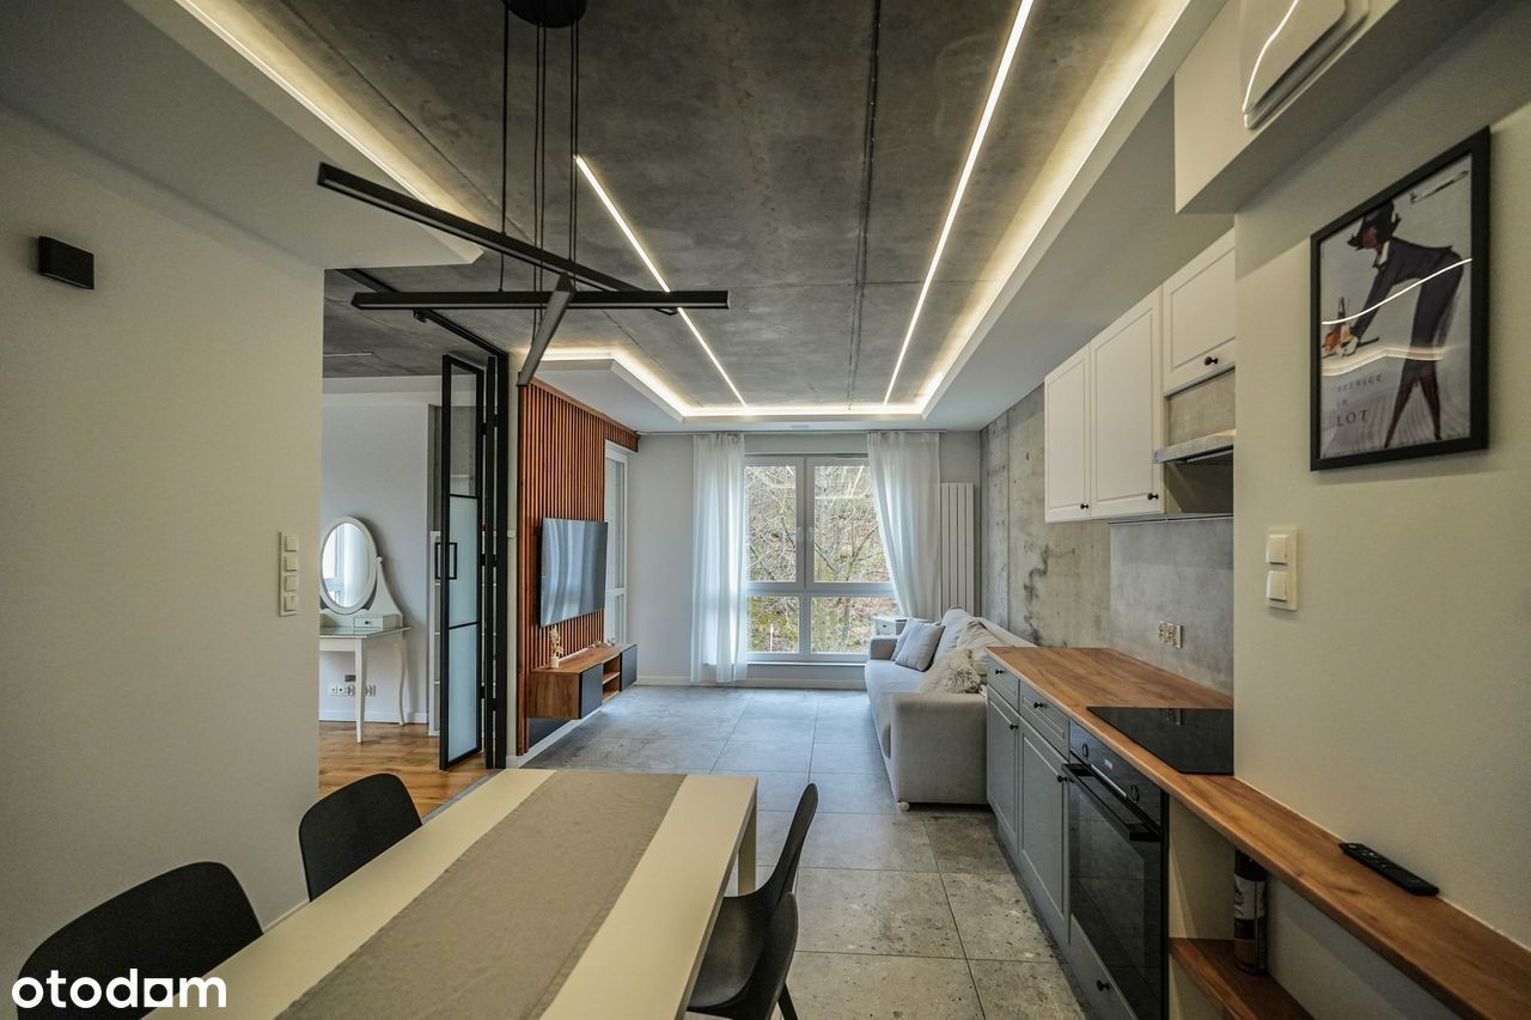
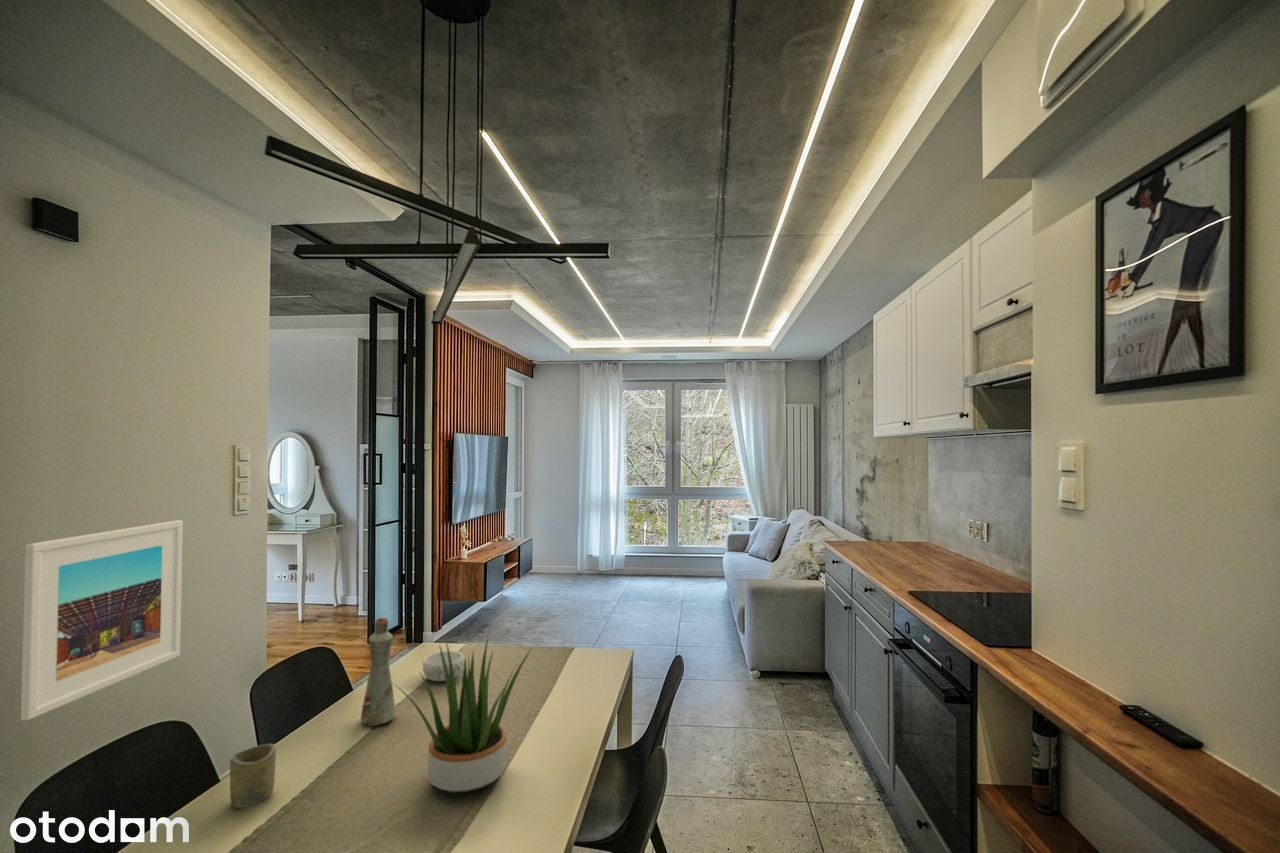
+ decorative bowl (447, 667)
+ potted plant (468, 712)
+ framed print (112, 607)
+ cup (252, 775)
+ bottle (379, 668)
